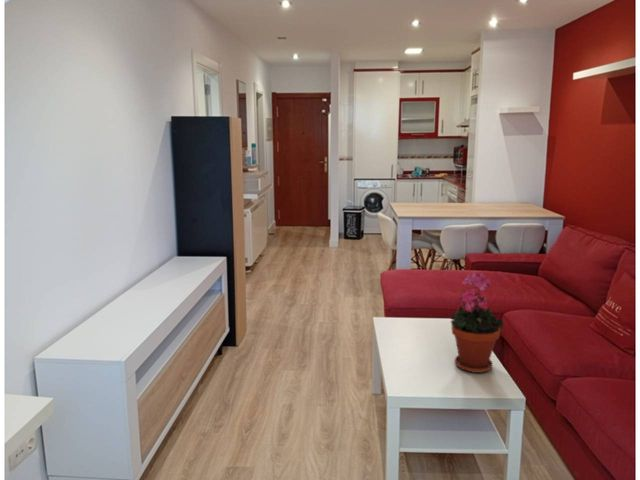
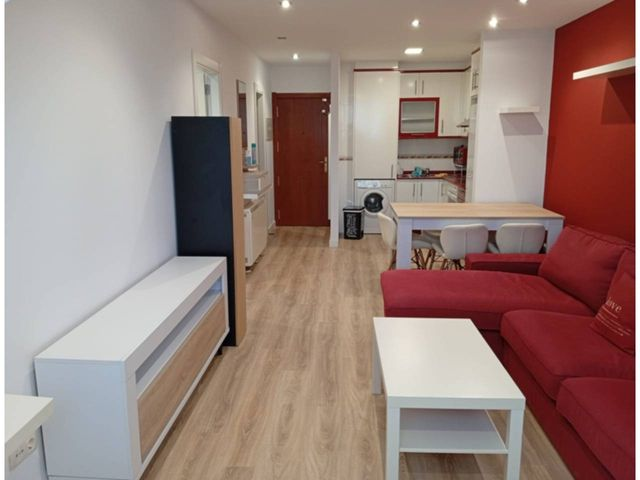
- potted plant (474, 319)
